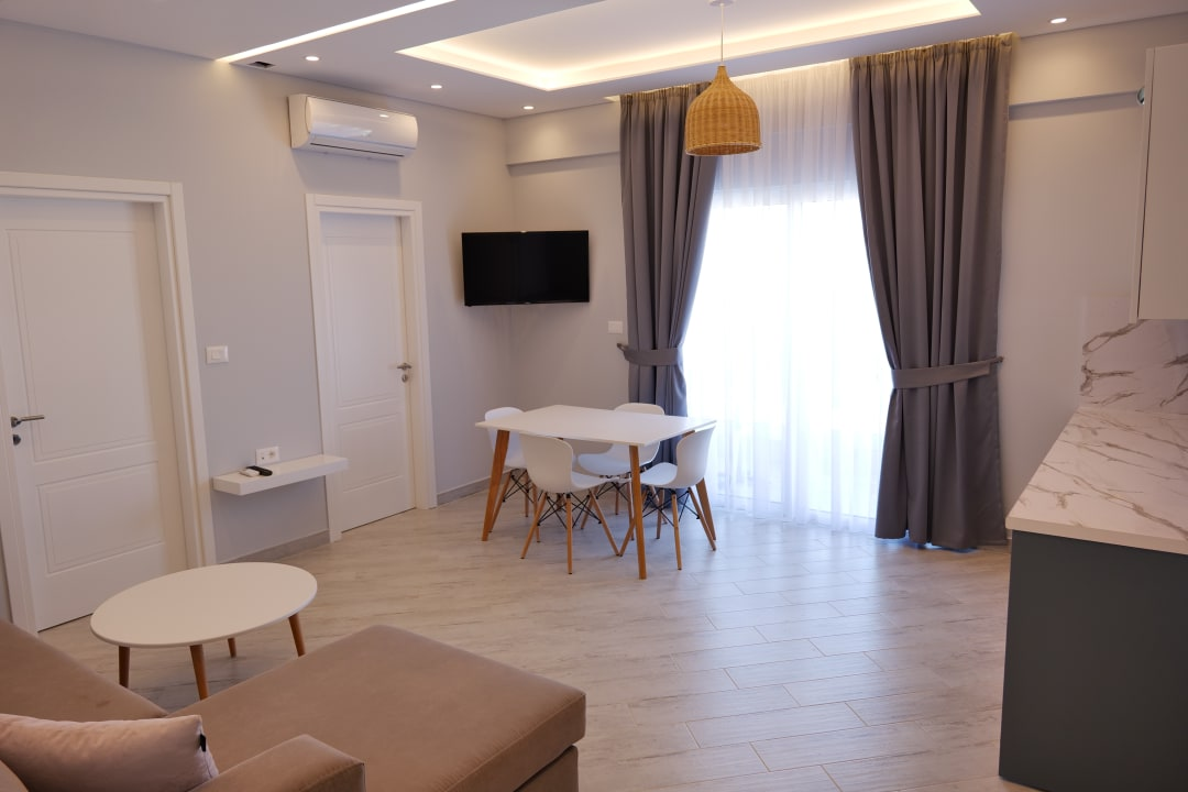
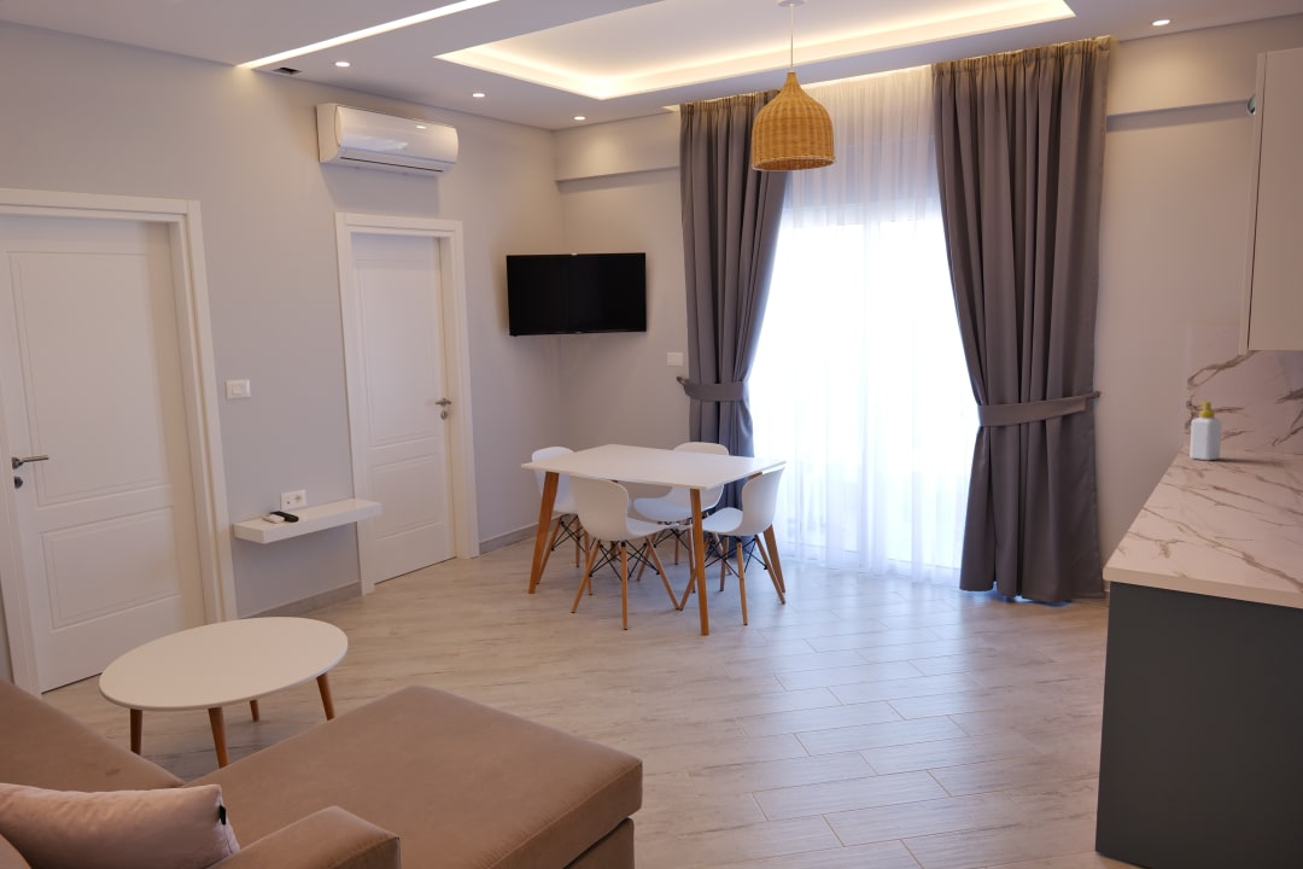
+ soap bottle (1205, 430)
